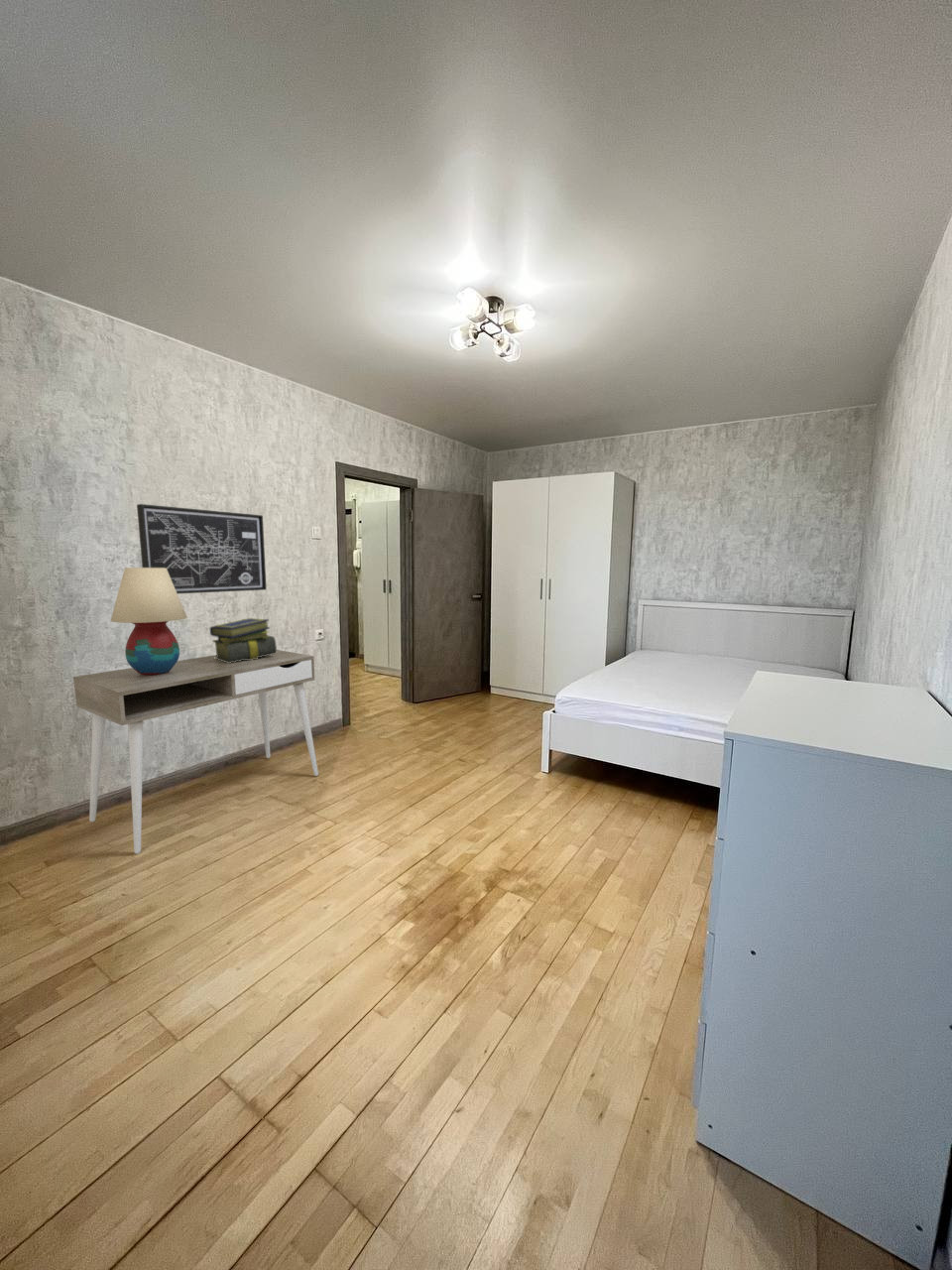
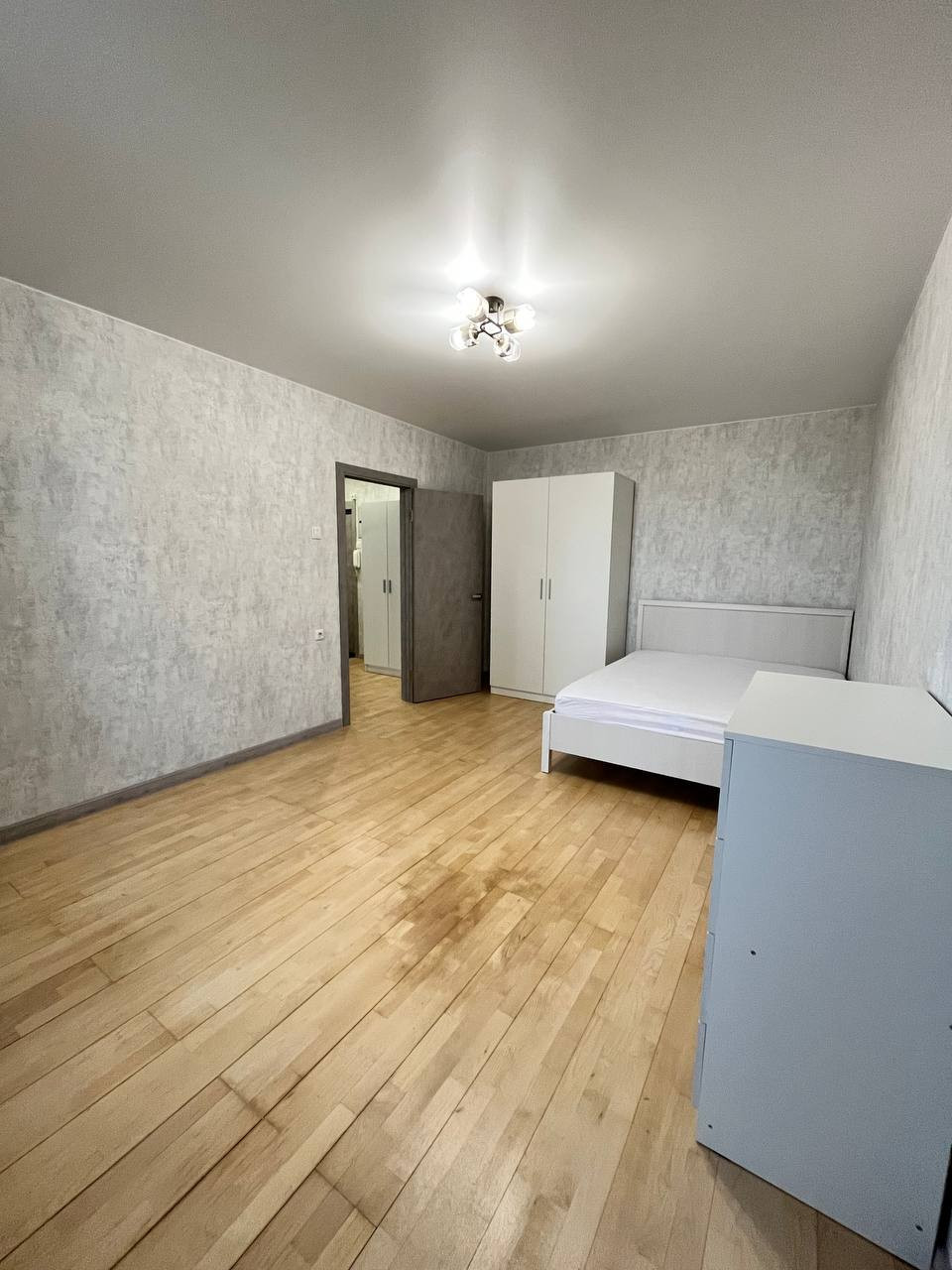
- desk (204, 705)
- stack of books (243, 638)
- wall art (208, 552)
- table lamp (150, 620)
